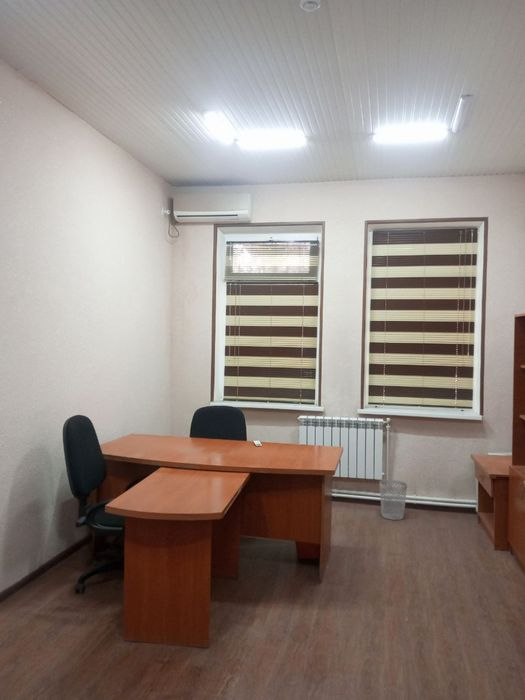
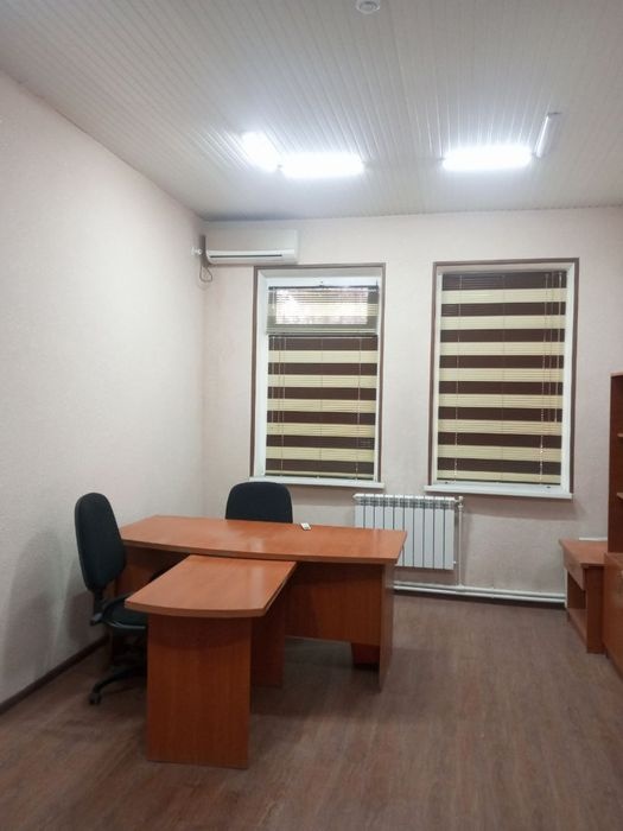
- wastebasket (392, 499)
